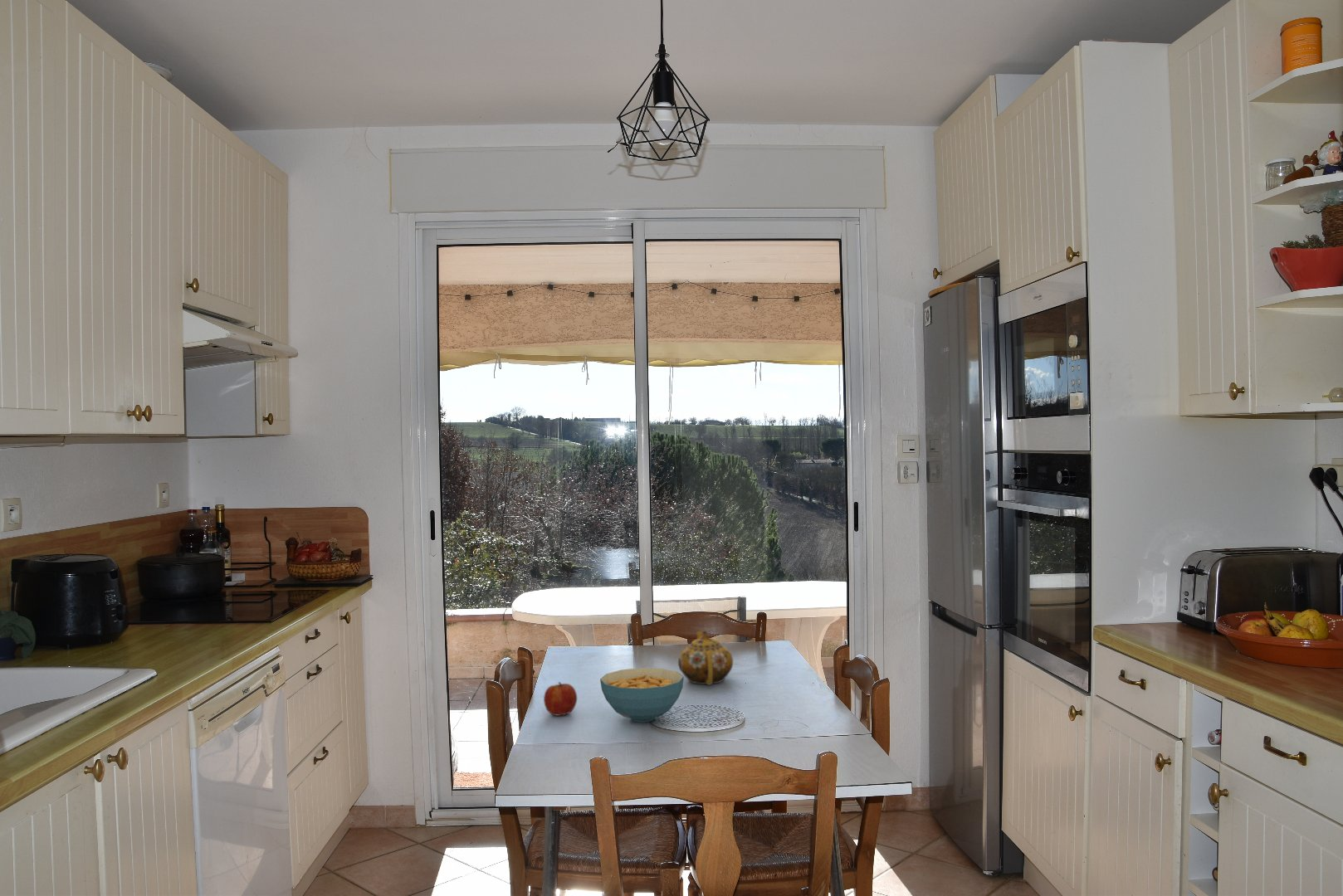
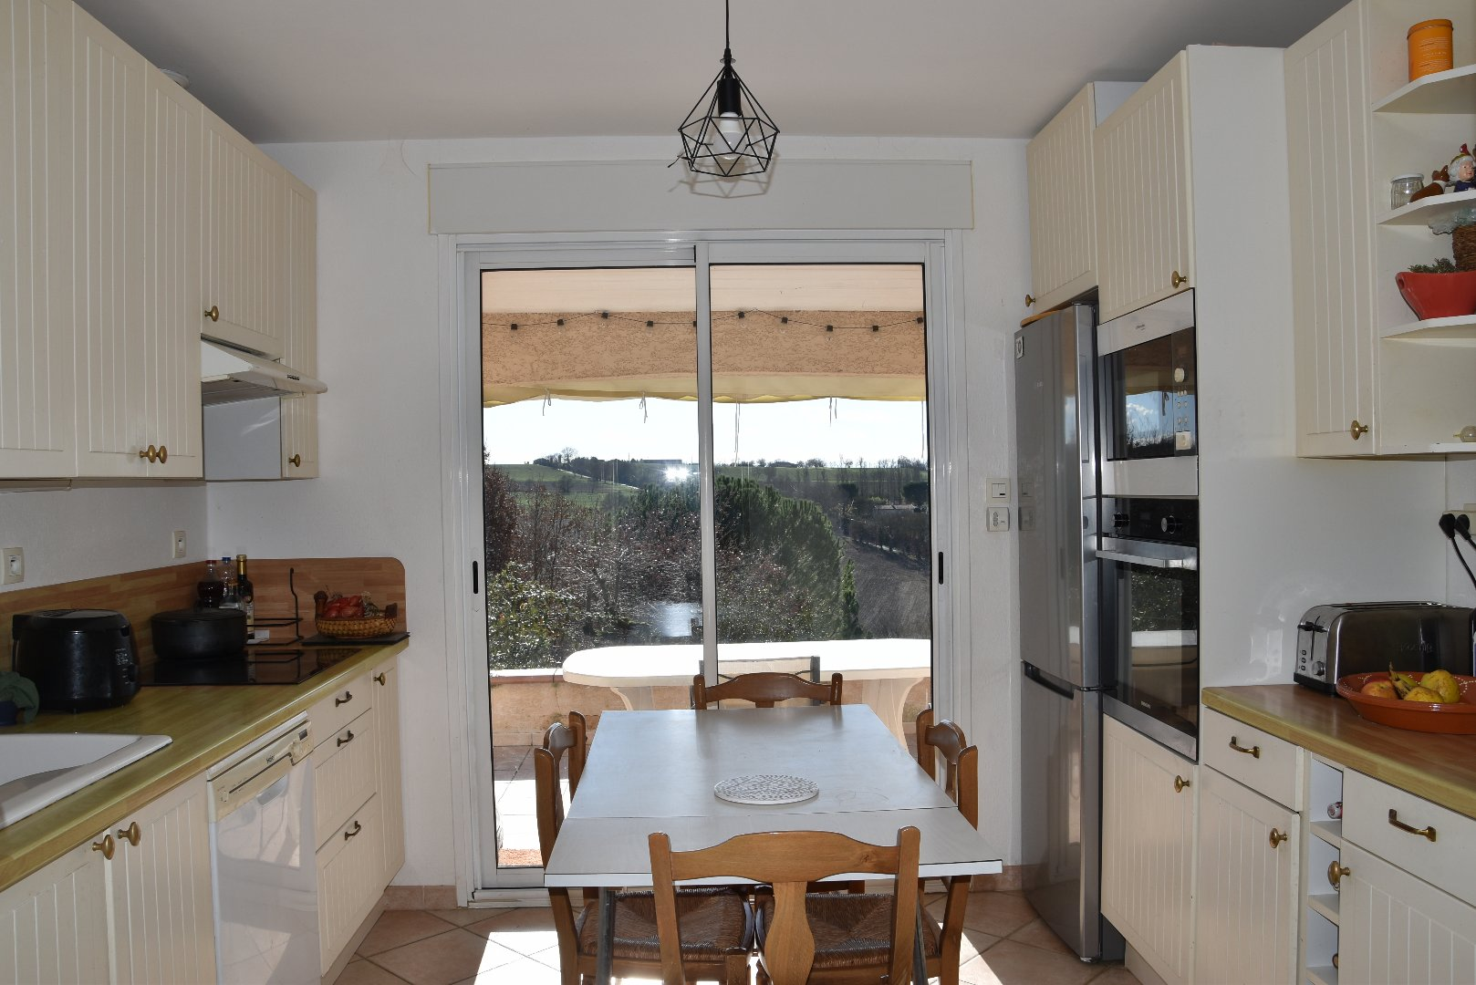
- fruit (560, 697)
- teapot (705, 655)
- cereal bowl (642, 698)
